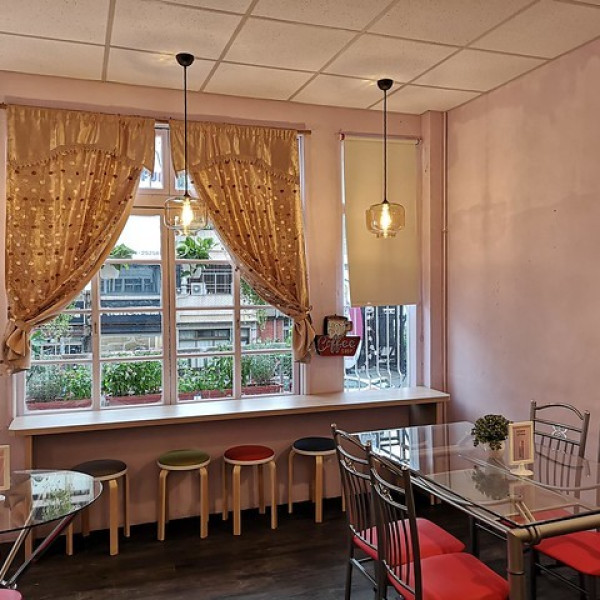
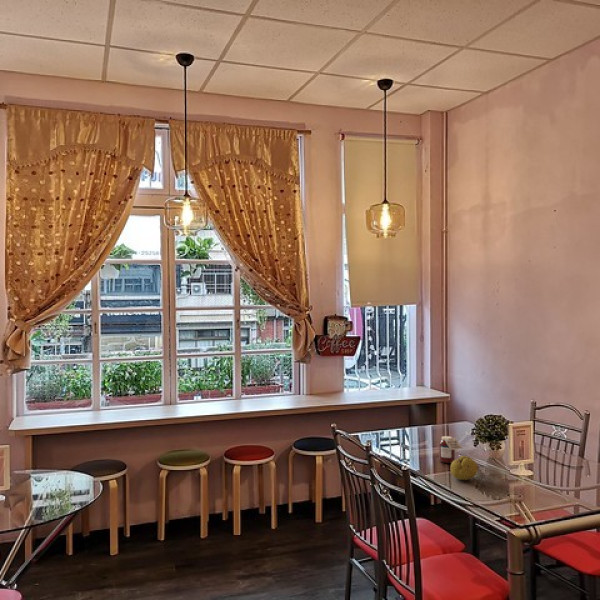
+ fruit (464, 467)
+ jar (449, 450)
